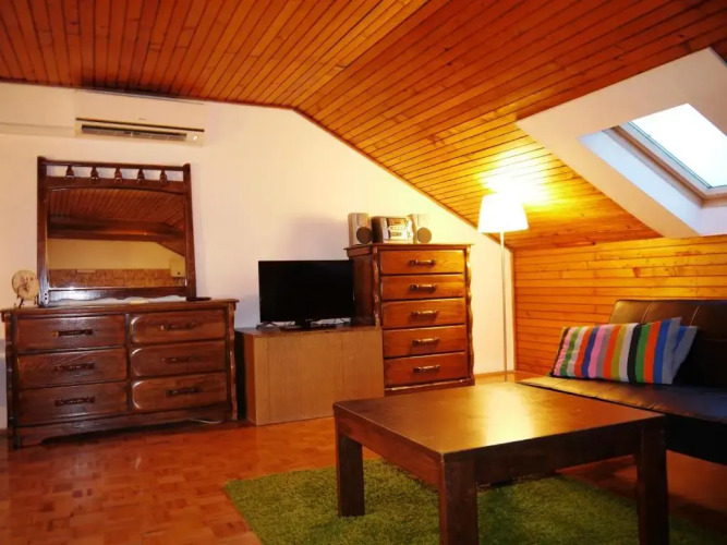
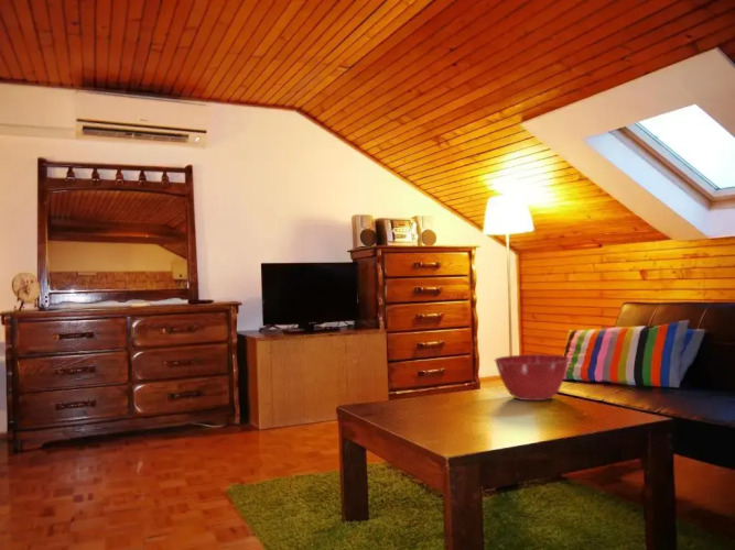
+ mixing bowl (531, 377)
